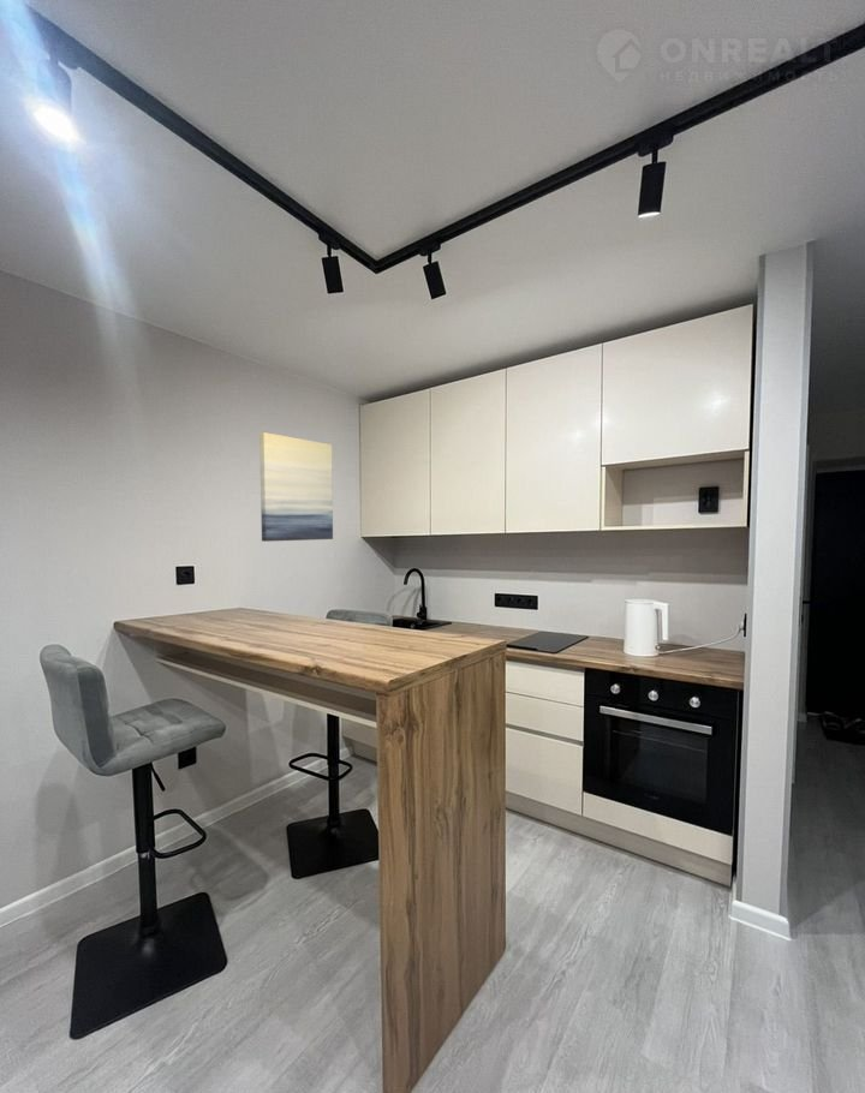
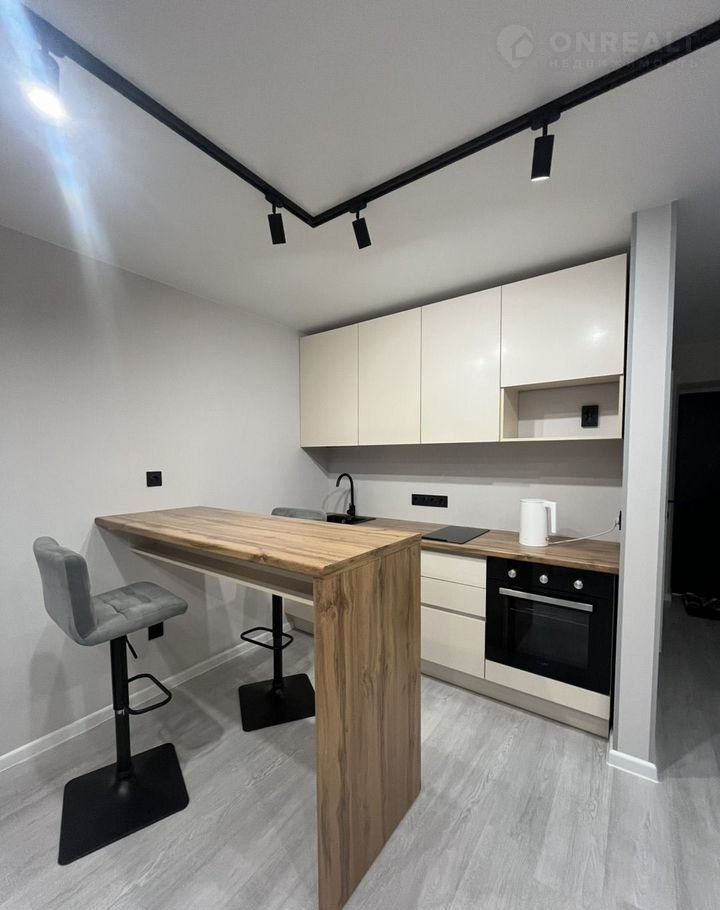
- wall art (298, 489)
